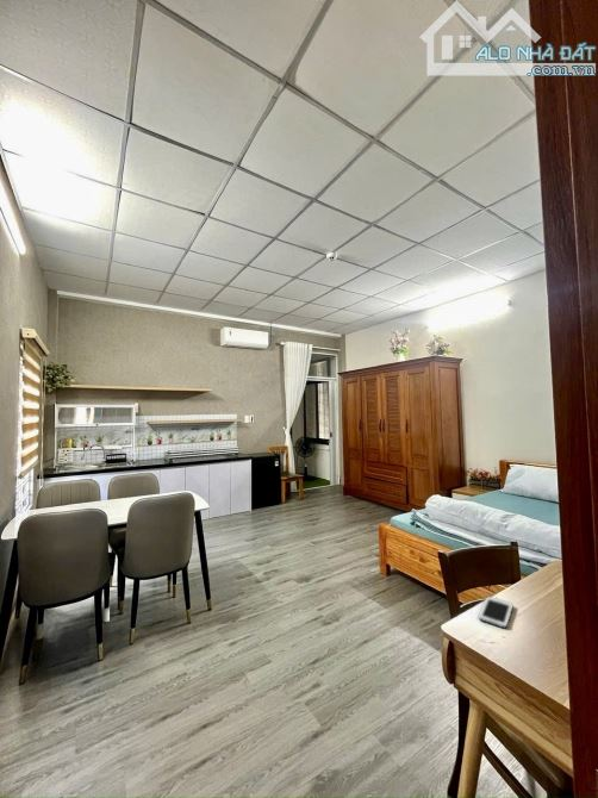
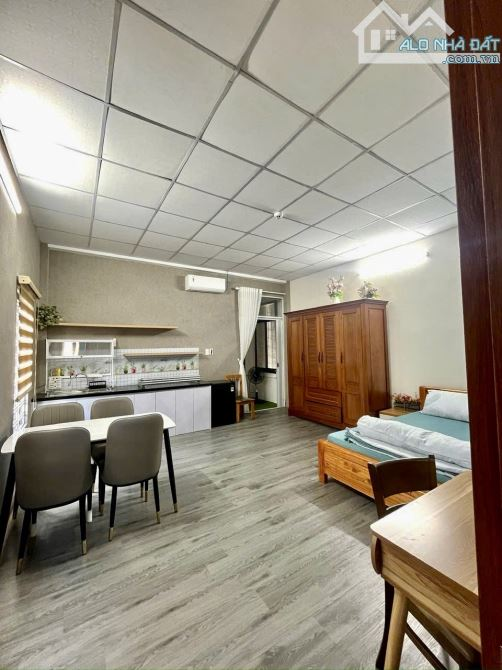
- cell phone (496, 611)
